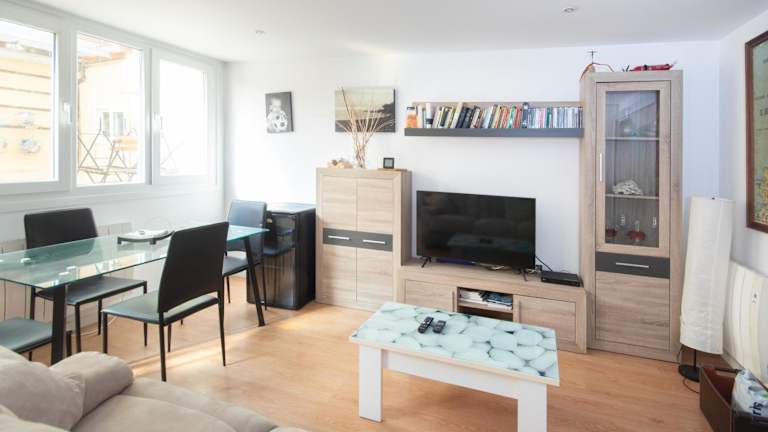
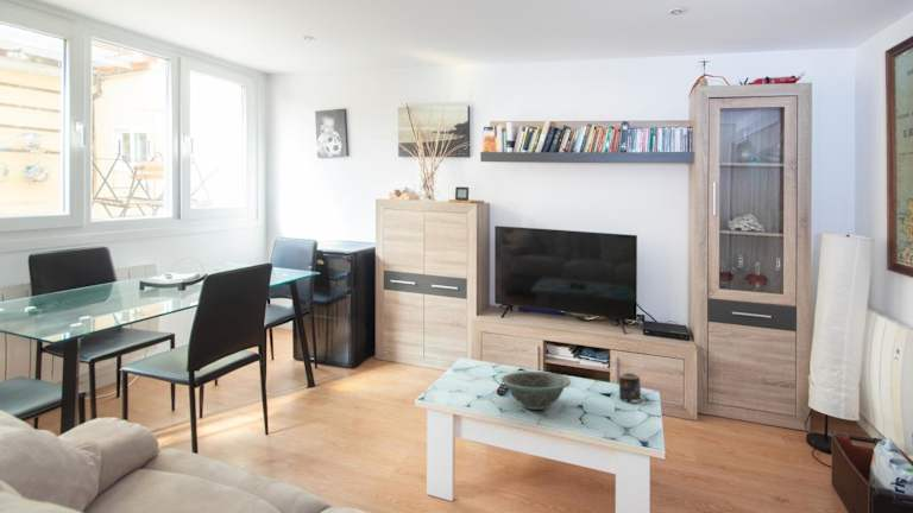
+ decorative bowl (535, 392)
+ candle (632, 386)
